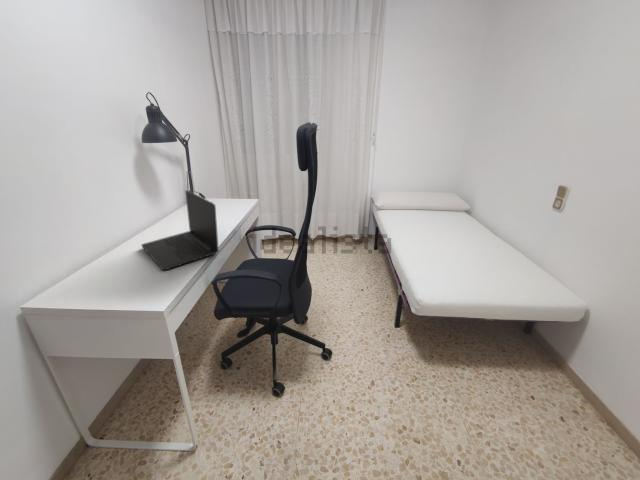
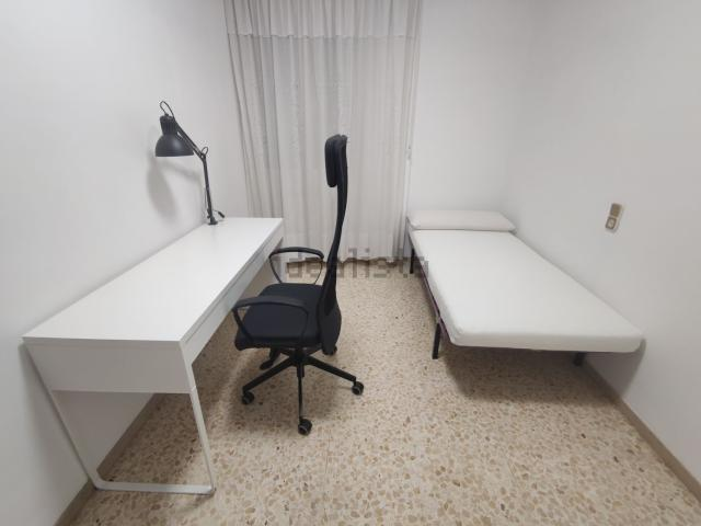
- laptop (177, 234)
